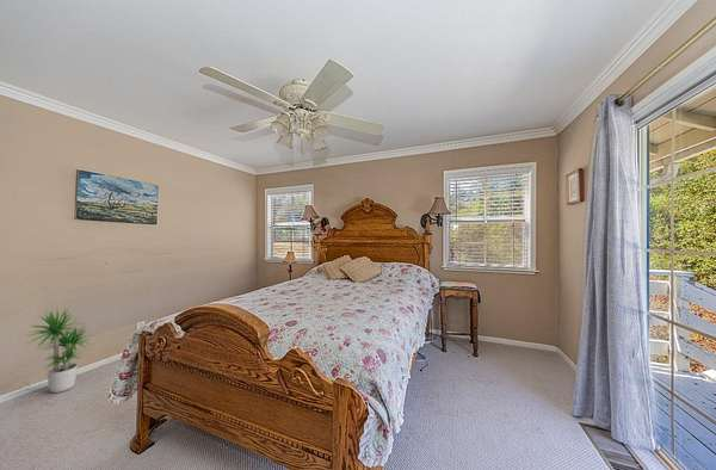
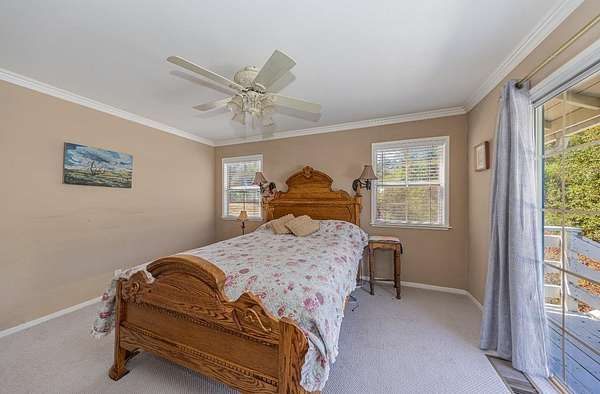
- potted plant (62, 348)
